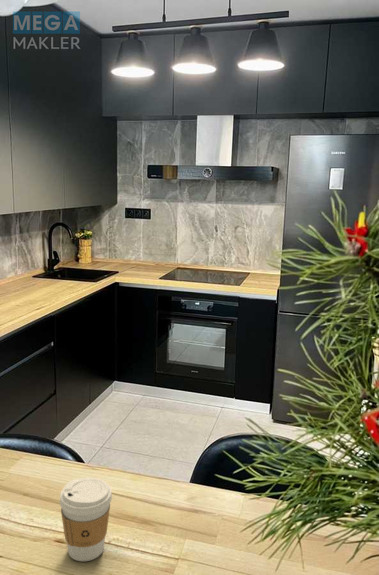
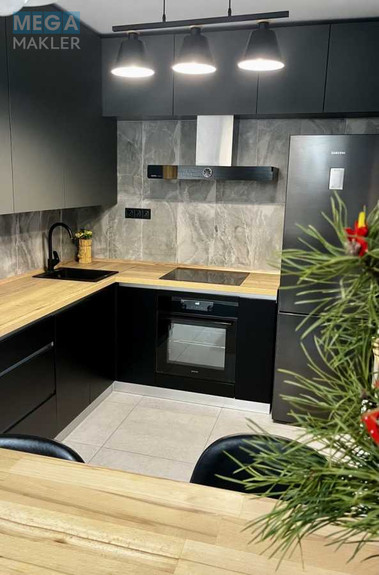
- coffee cup (86, 518)
